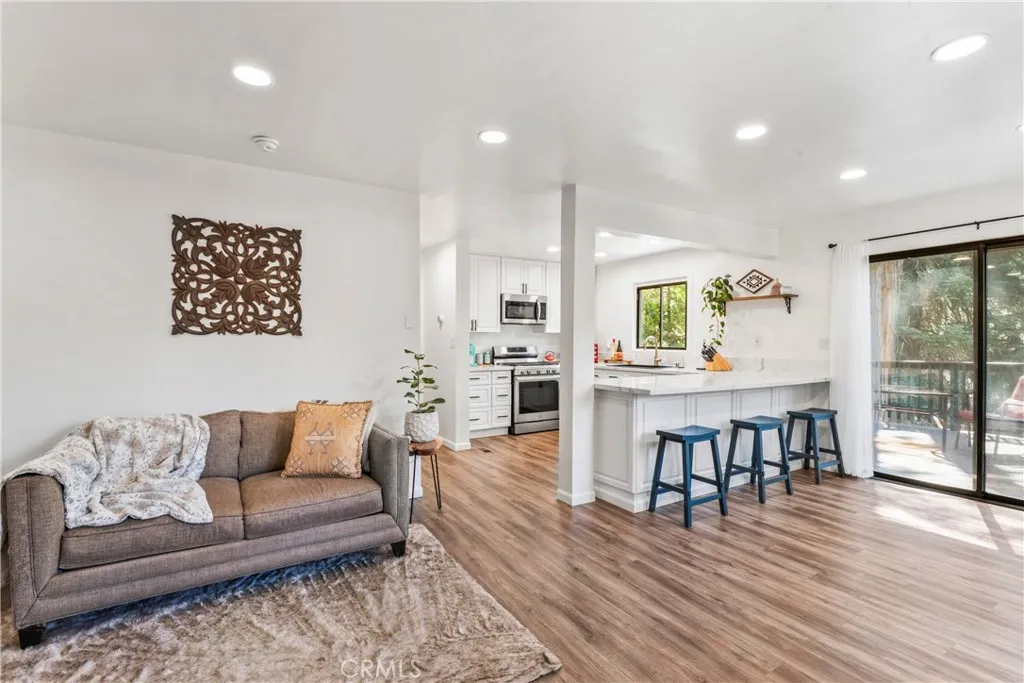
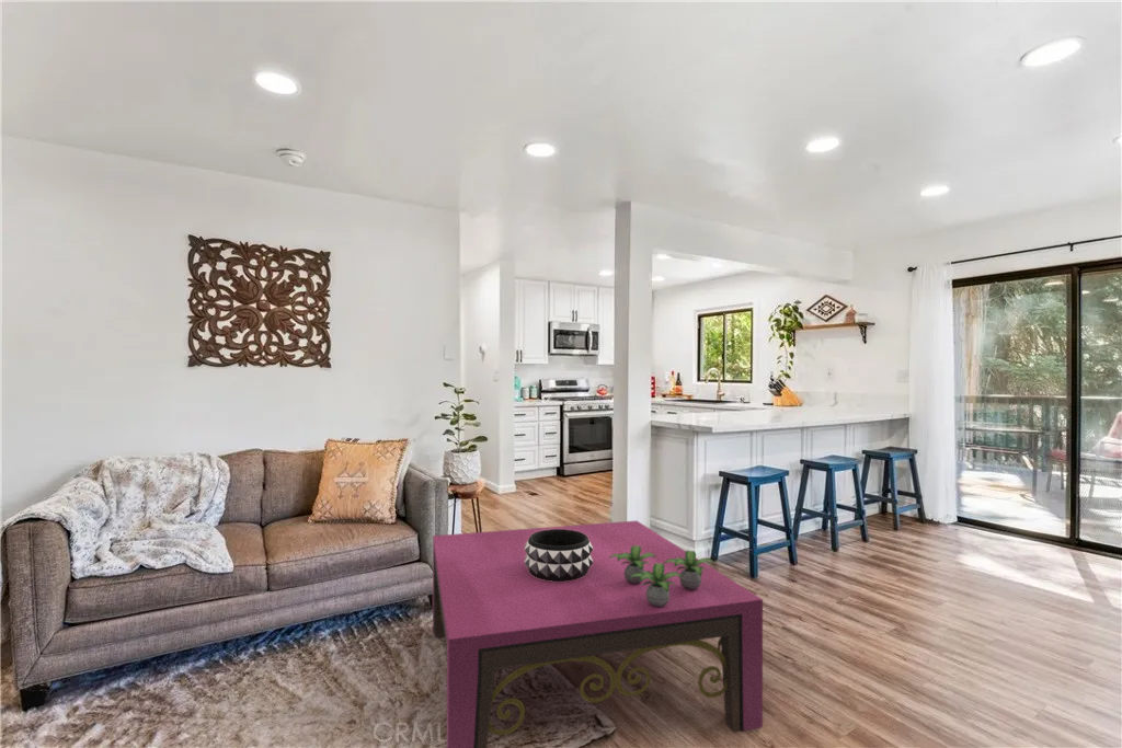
+ decorative bowl (558, 553)
+ potted plant (653, 572)
+ coffee table (570, 615)
